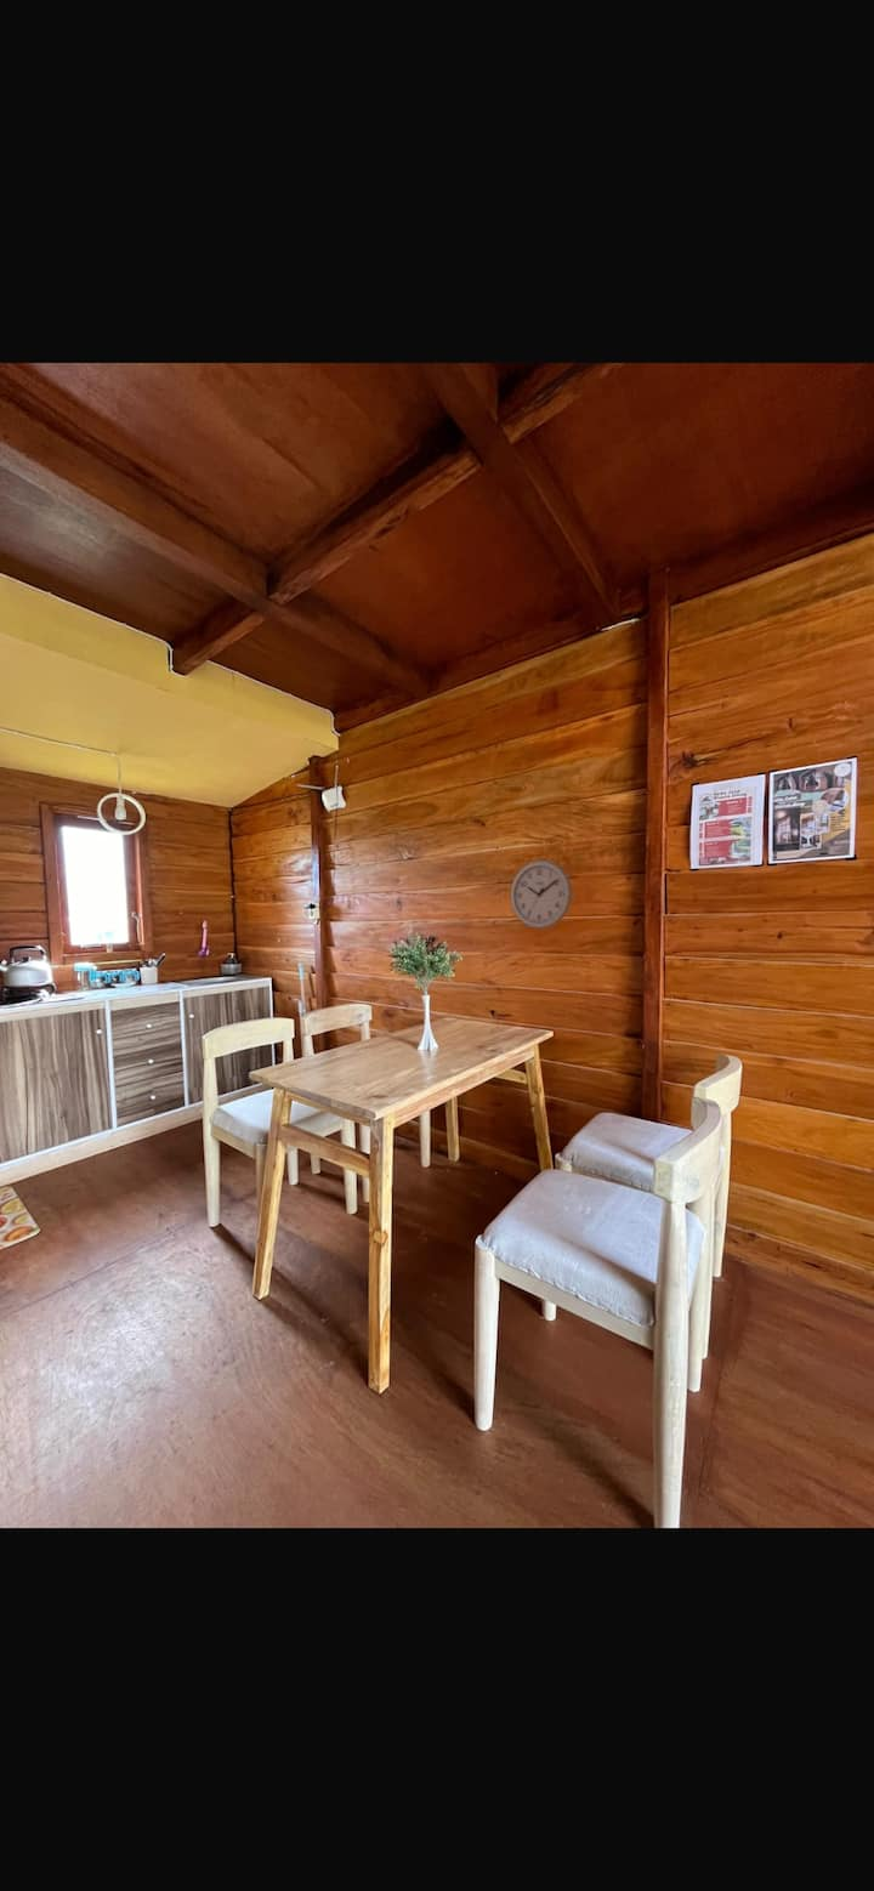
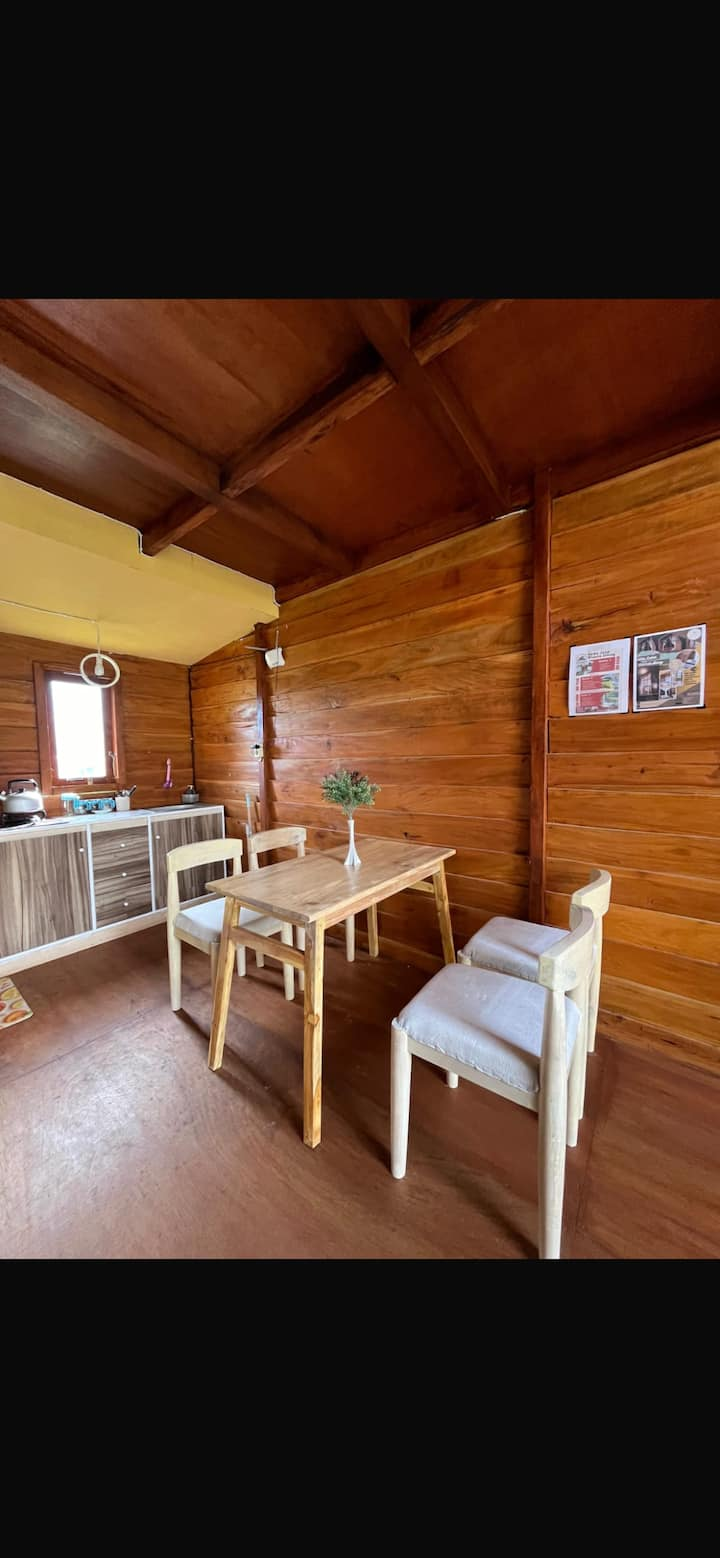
- wall clock (539, 895)
